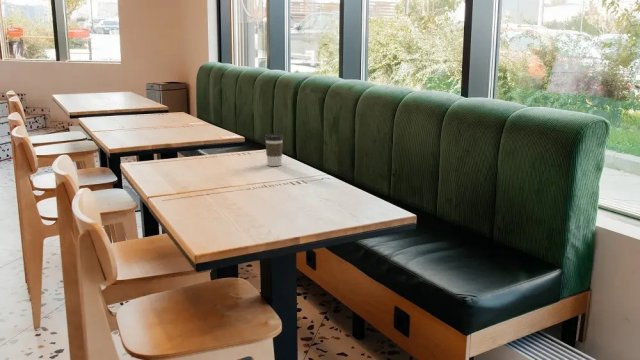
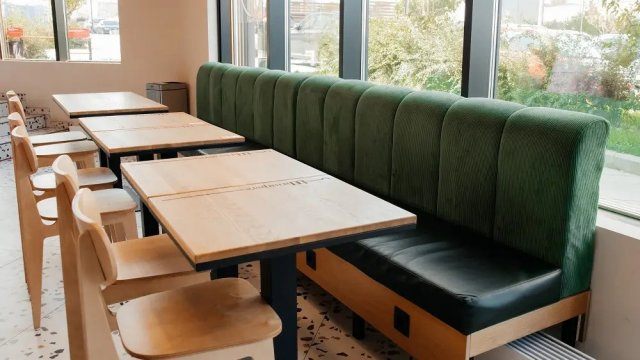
- coffee cup (274, 150)
